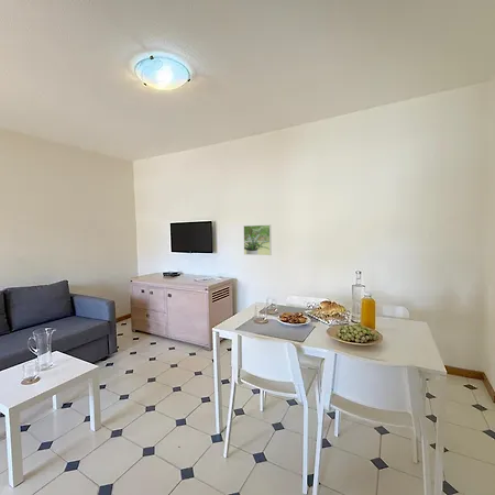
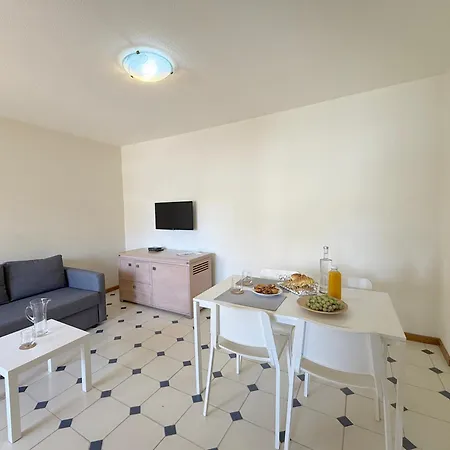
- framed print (256, 240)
